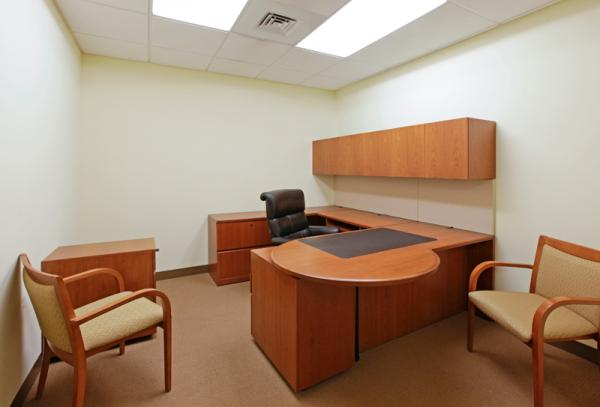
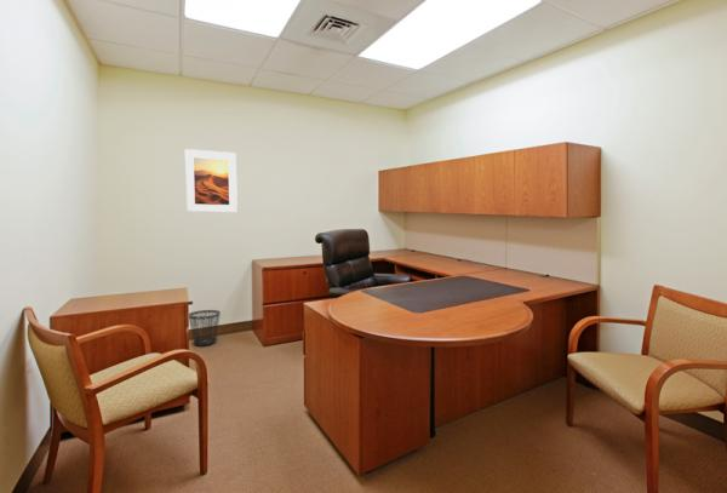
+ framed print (211, 182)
+ wastebasket (204, 328)
